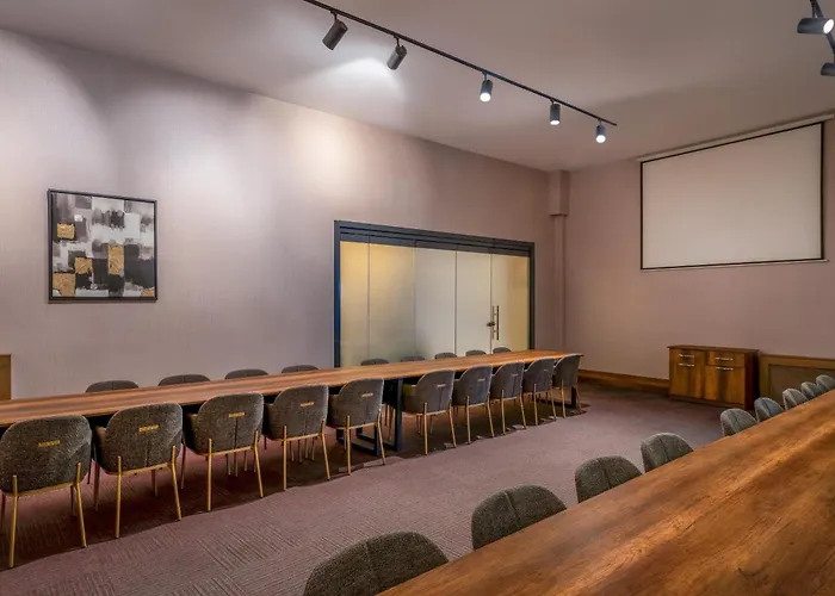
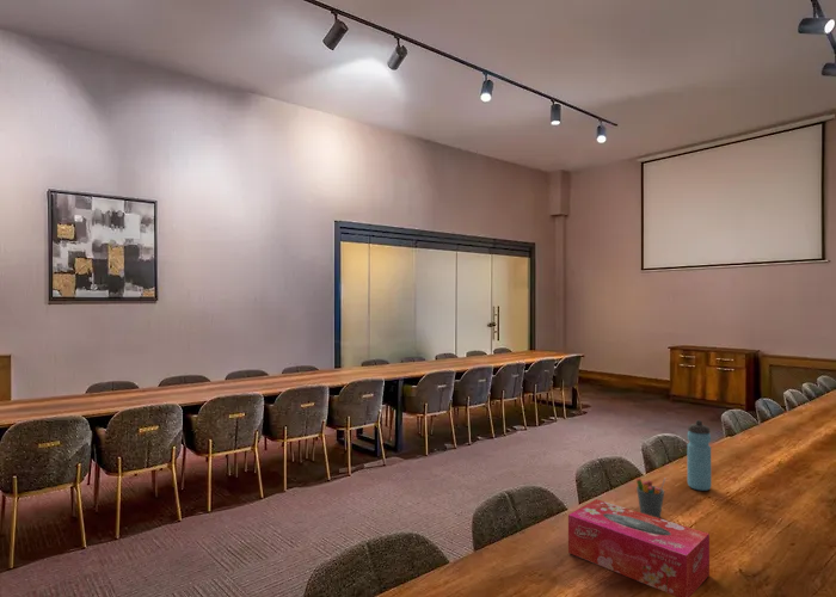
+ pen holder (650, 496)
+ water bottle (699, 454)
+ tissue box (635, 543)
